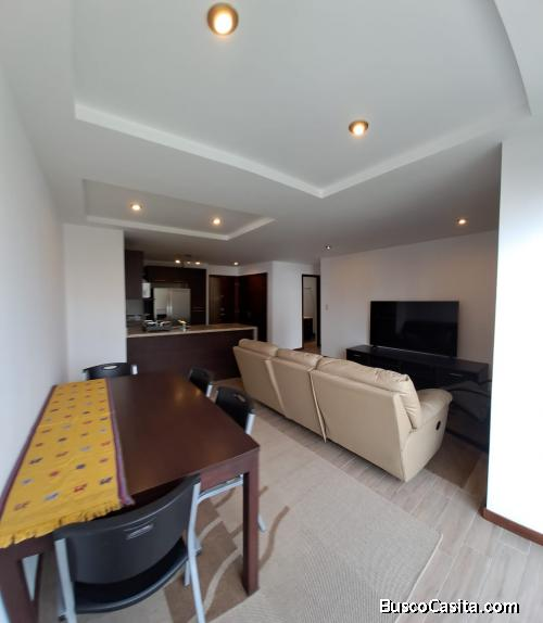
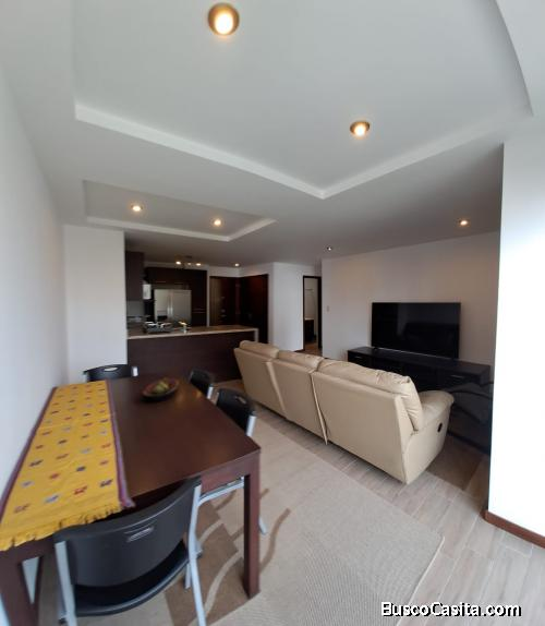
+ fruit bowl (161, 387)
